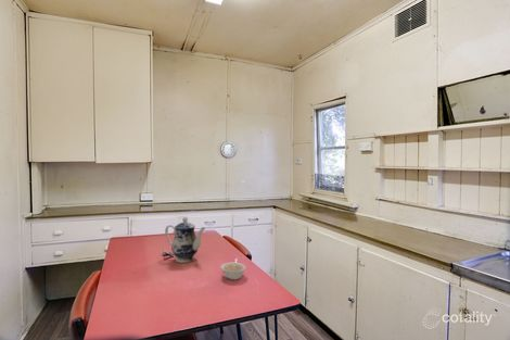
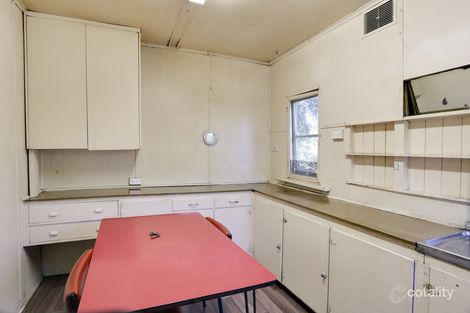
- legume (232, 269)
- teapot (184, 238)
